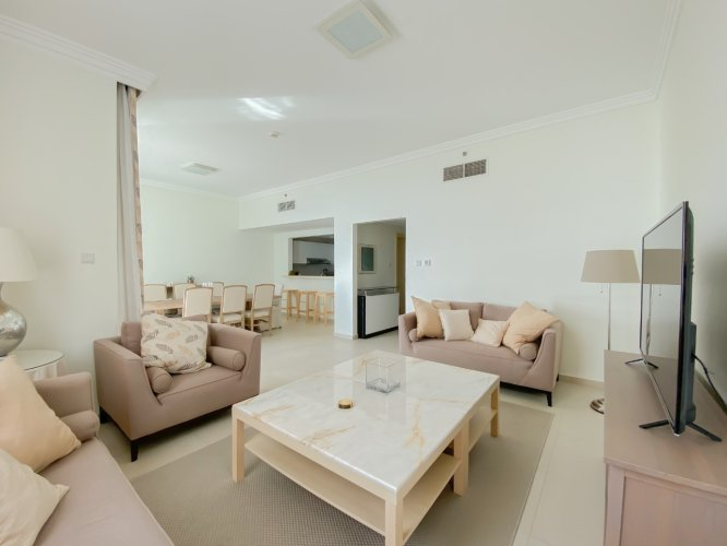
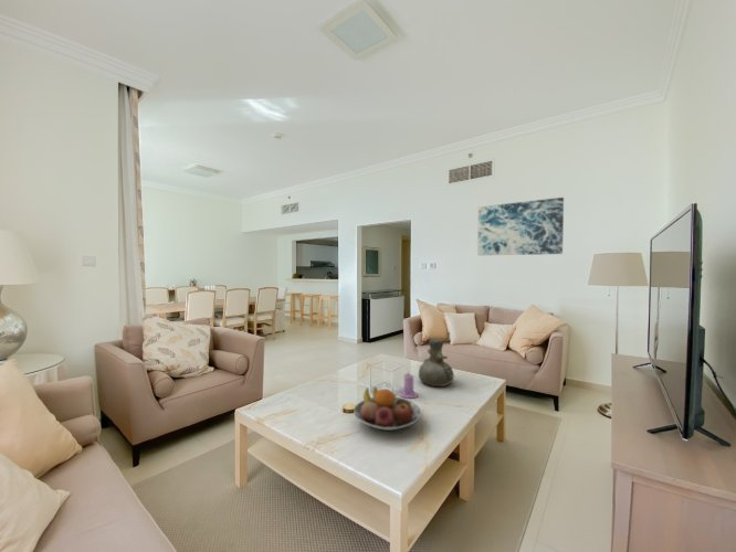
+ wall art (517, 229)
+ vase (435, 360)
+ candle (408, 383)
+ fruit bowl (387, 407)
